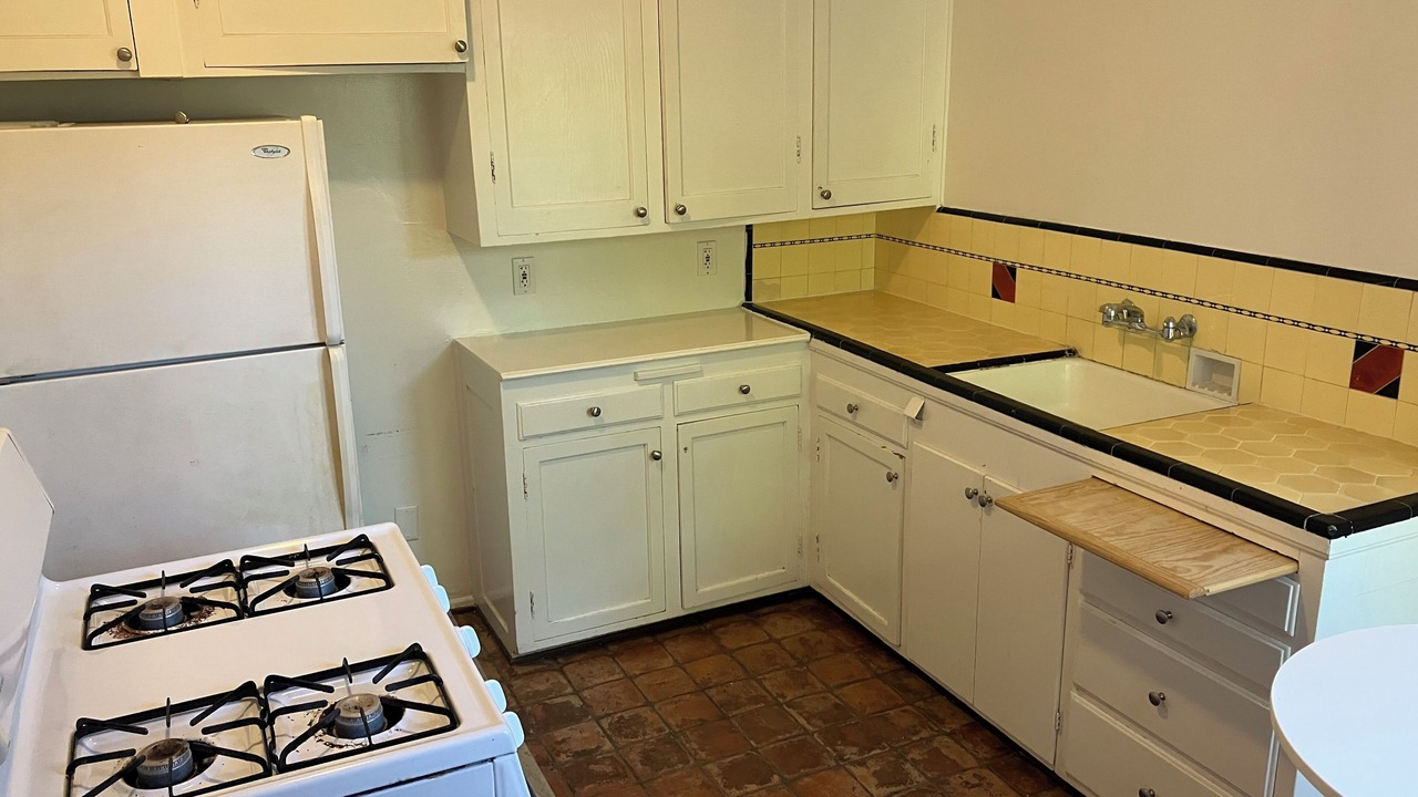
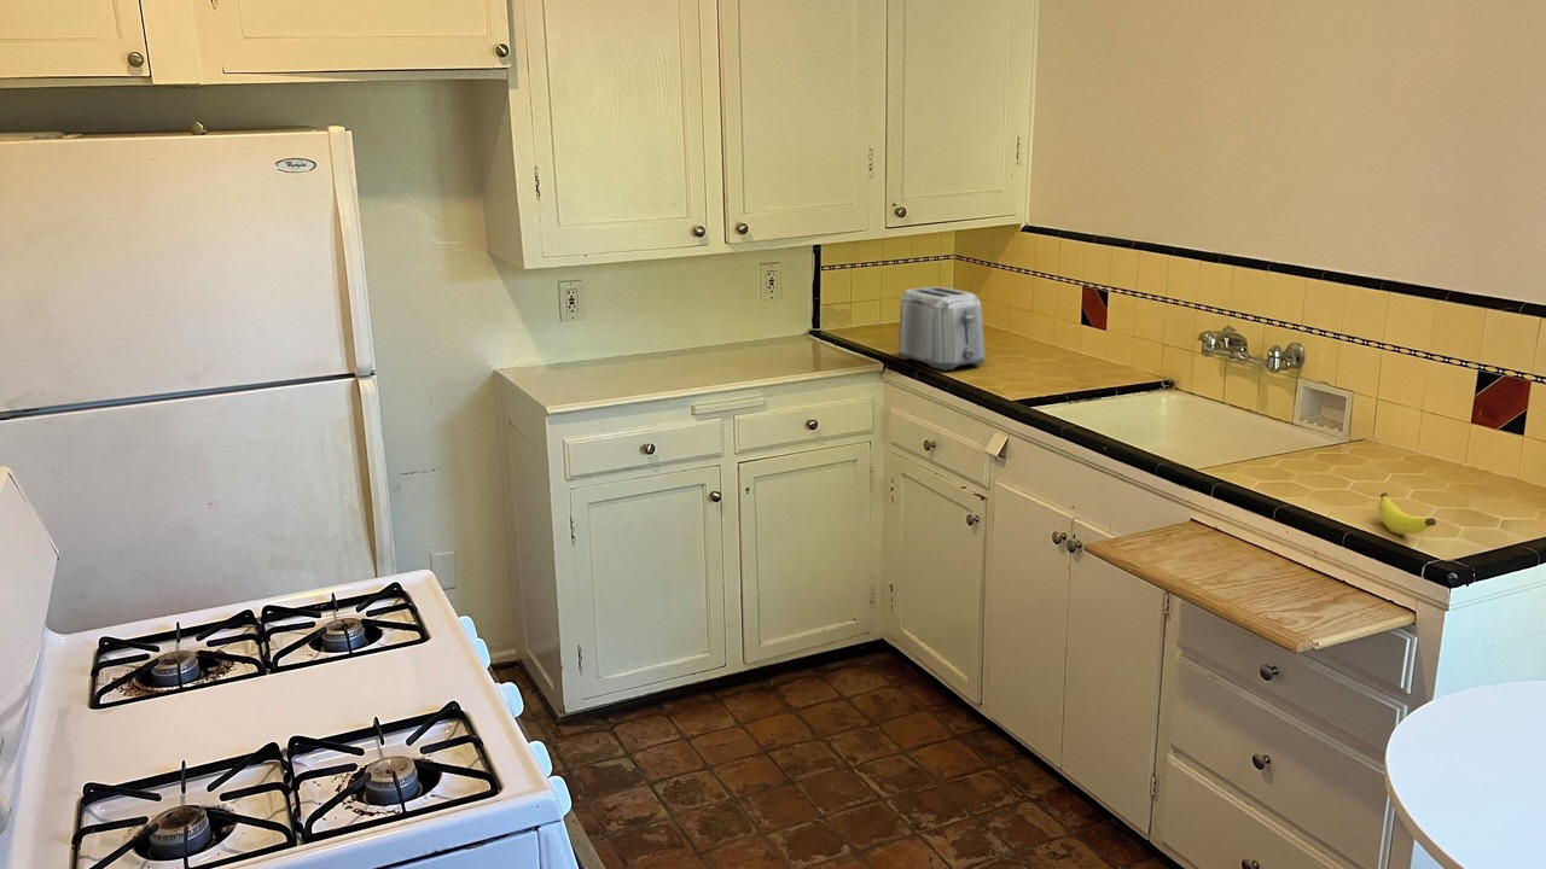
+ toaster (937, 326)
+ banana (1399, 515)
